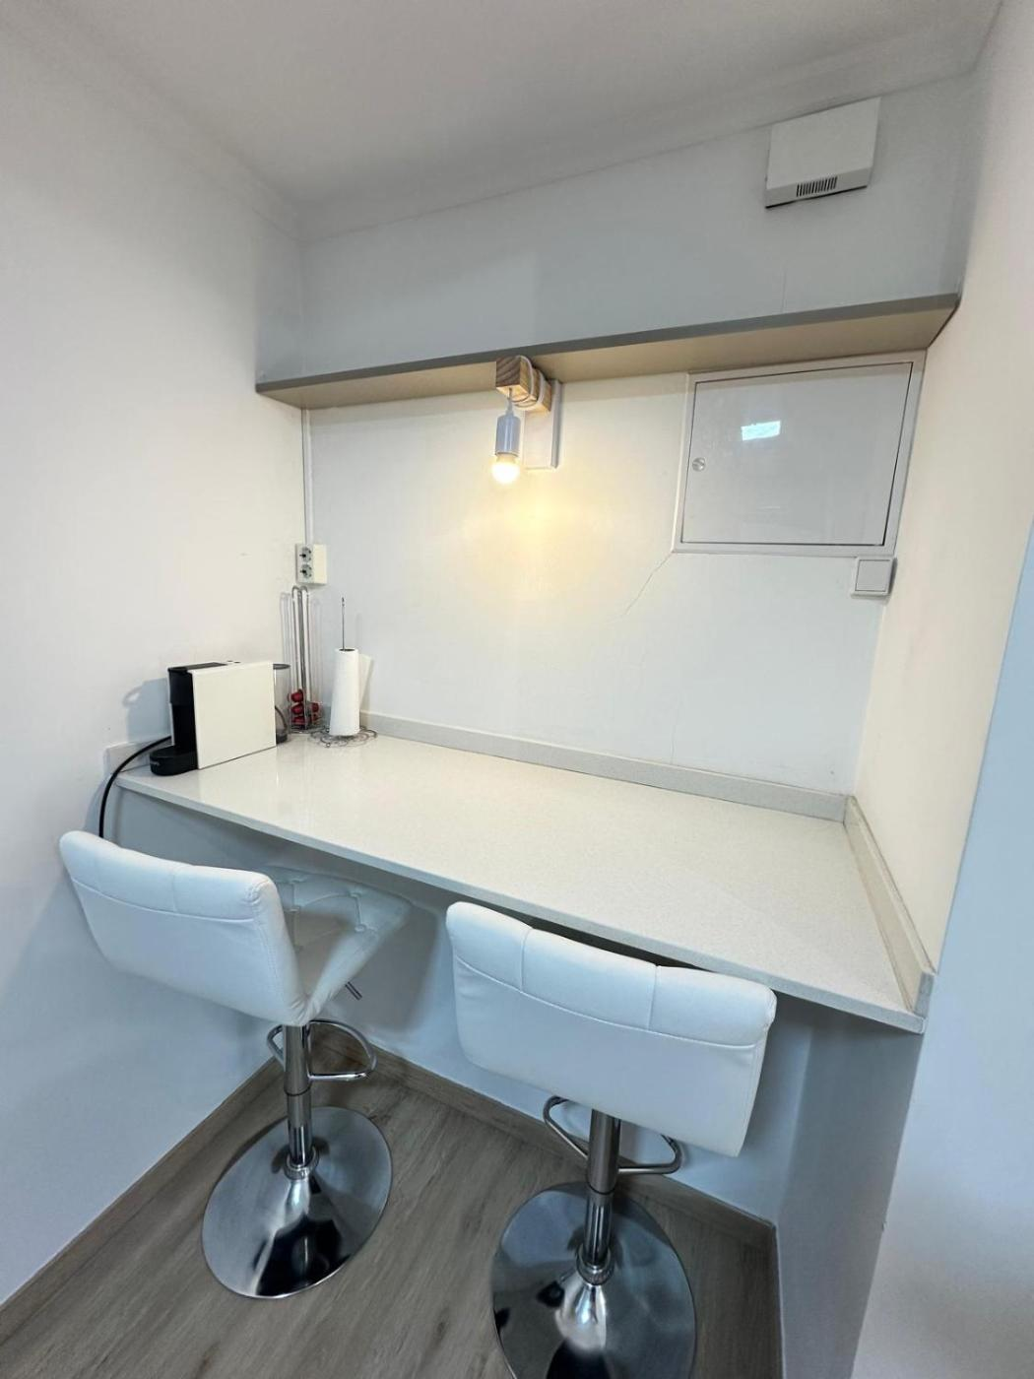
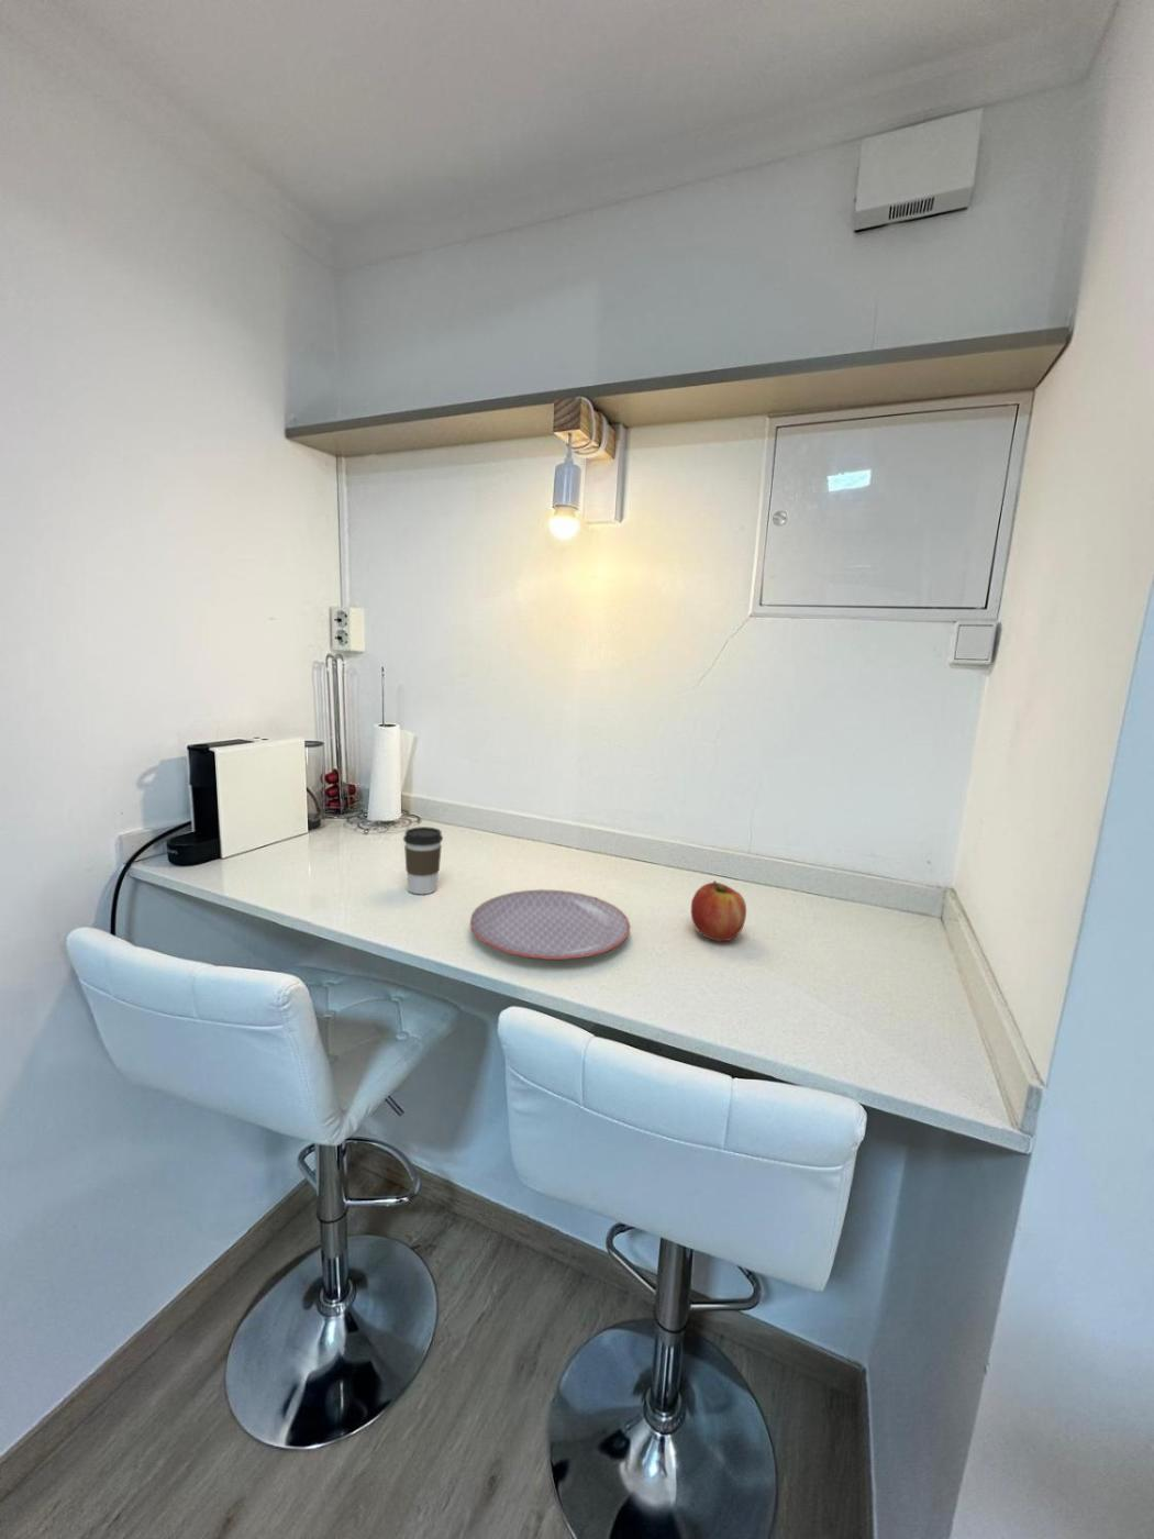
+ fruit (719, 908)
+ coffee cup (422, 859)
+ plate (549, 925)
